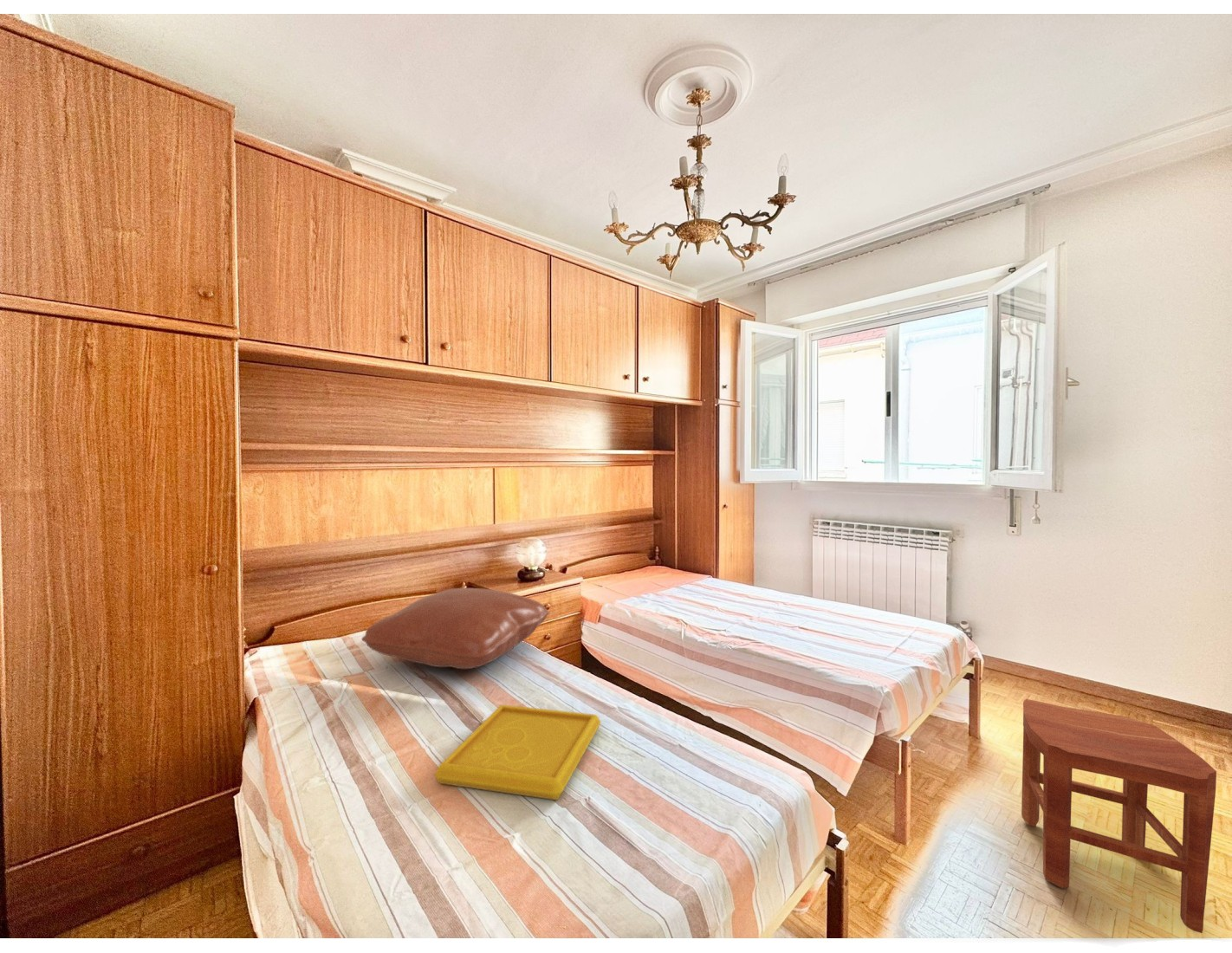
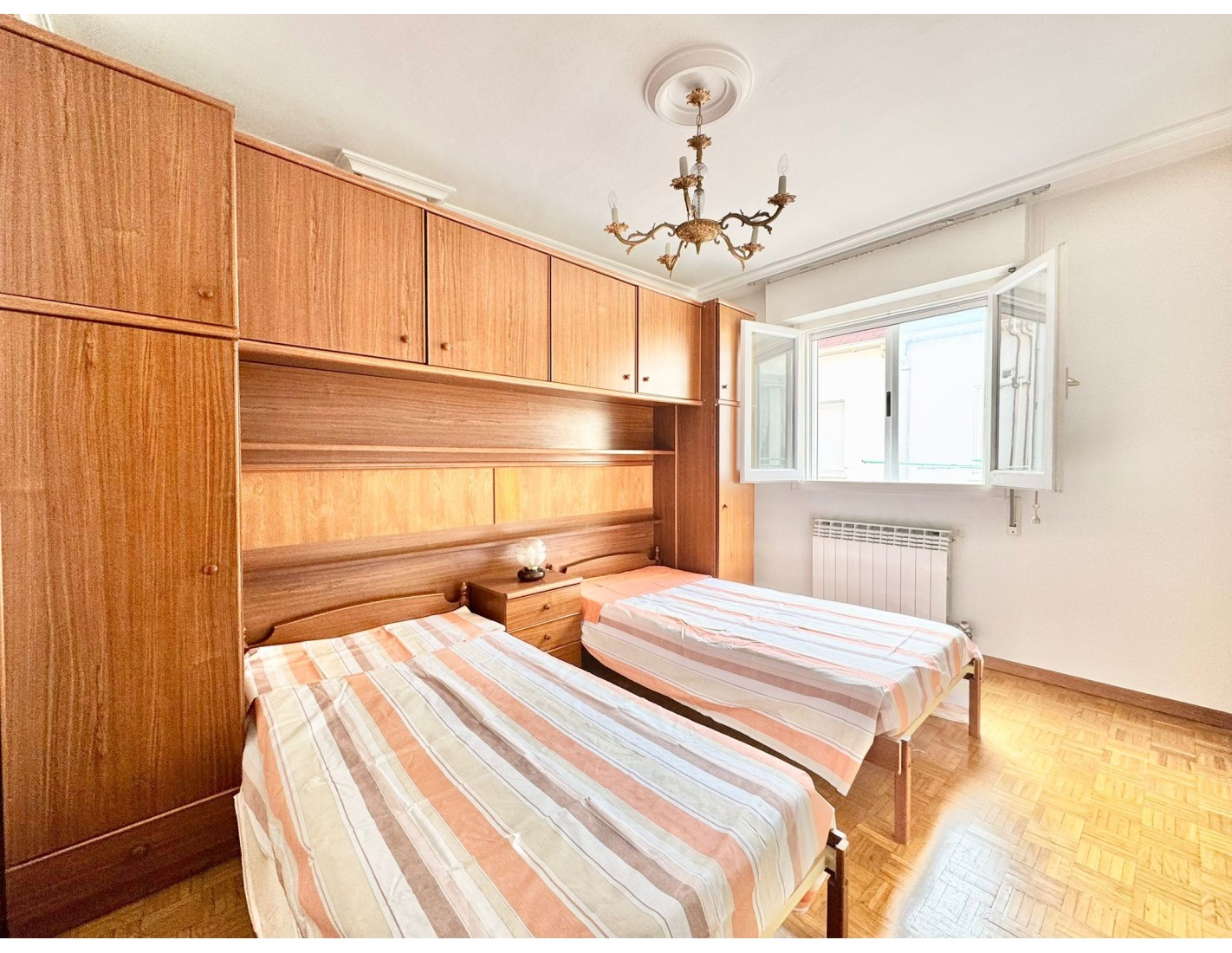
- stool (1101, 798)
- pillow (464, 625)
- serving tray (525, 745)
